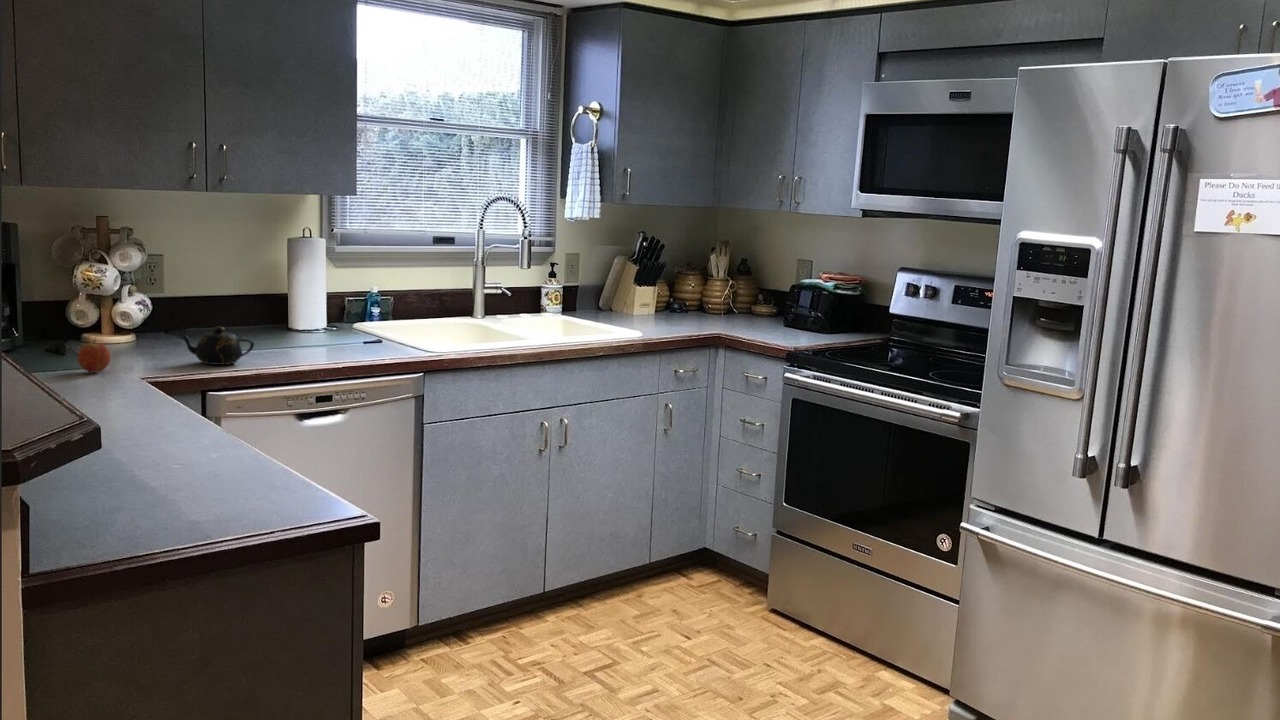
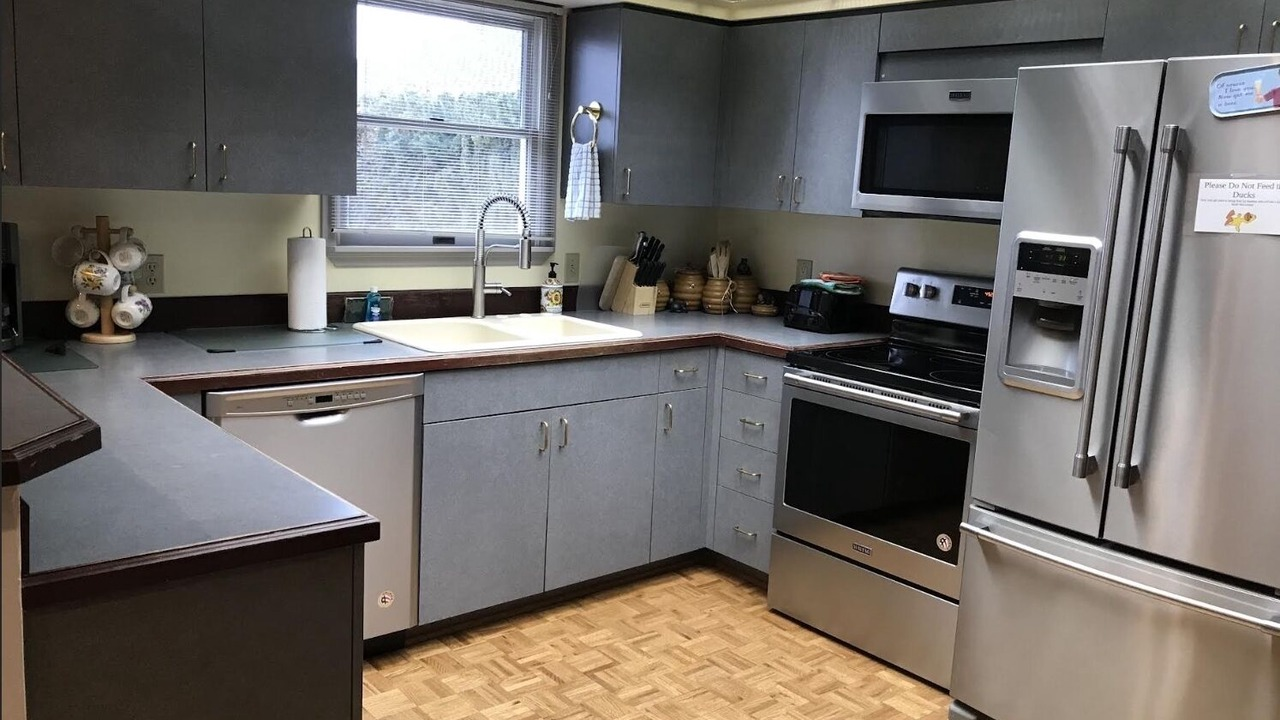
- teapot (216, 344)
- fruit (94, 355)
